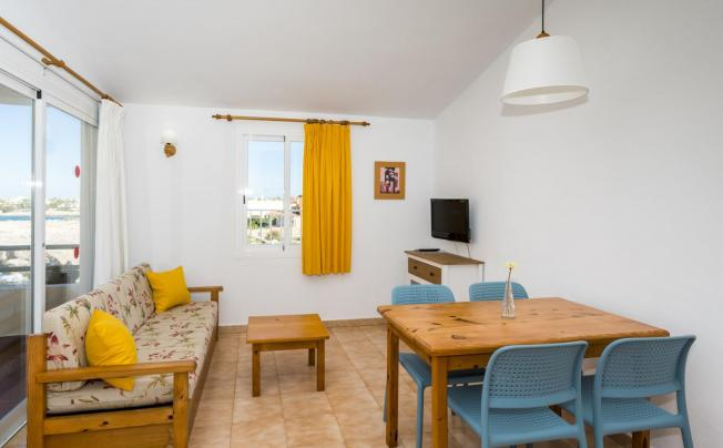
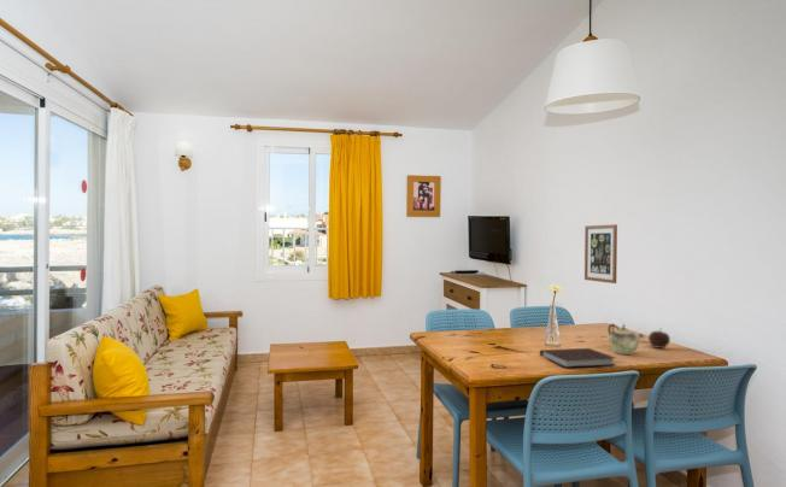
+ wall art (599, 253)
+ teapot (624, 339)
+ fruit (658, 338)
+ notebook (576, 357)
